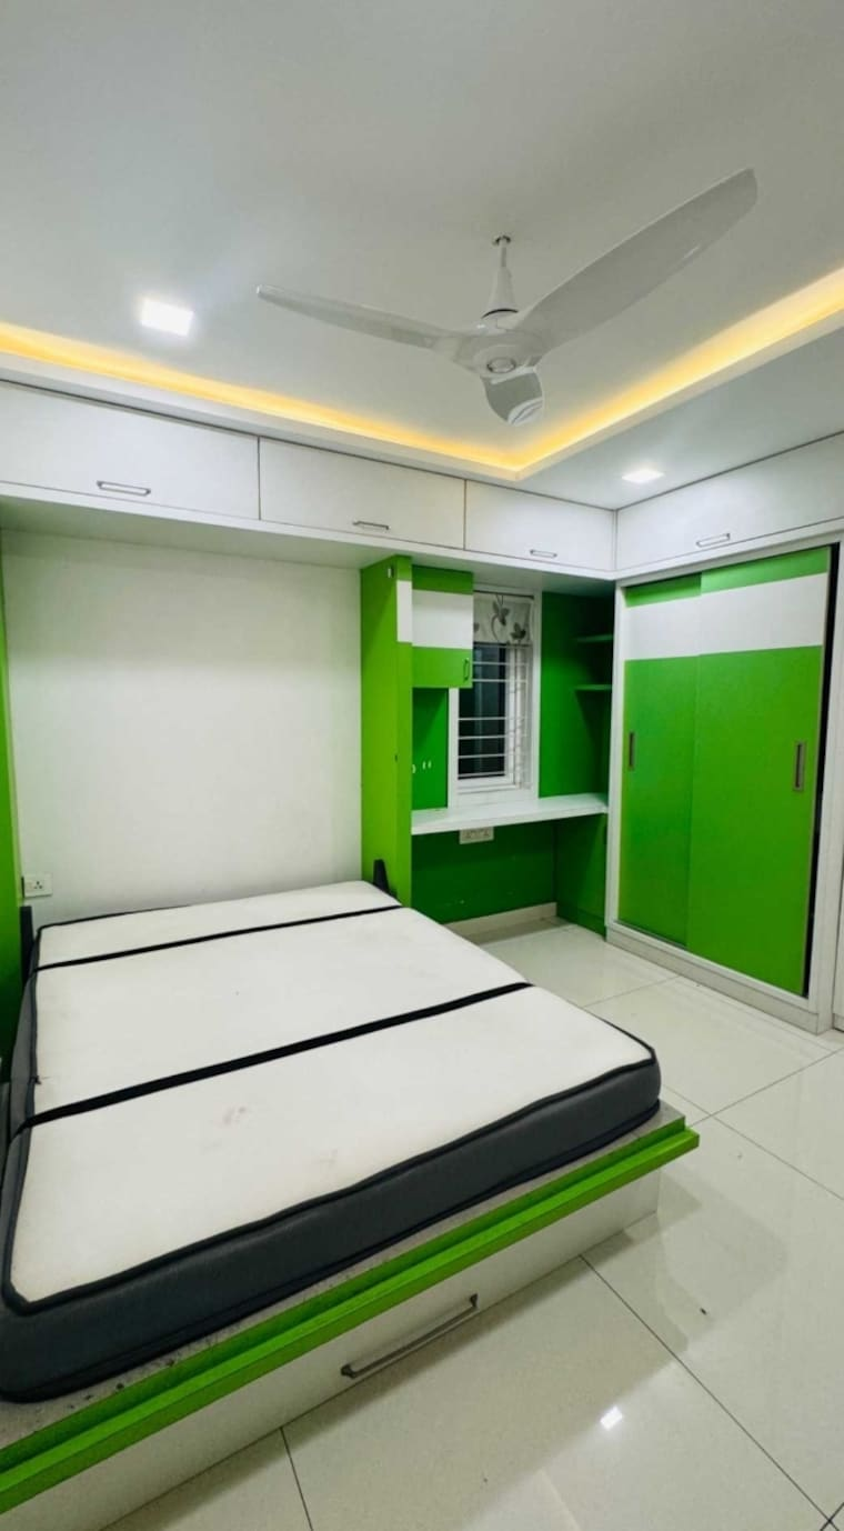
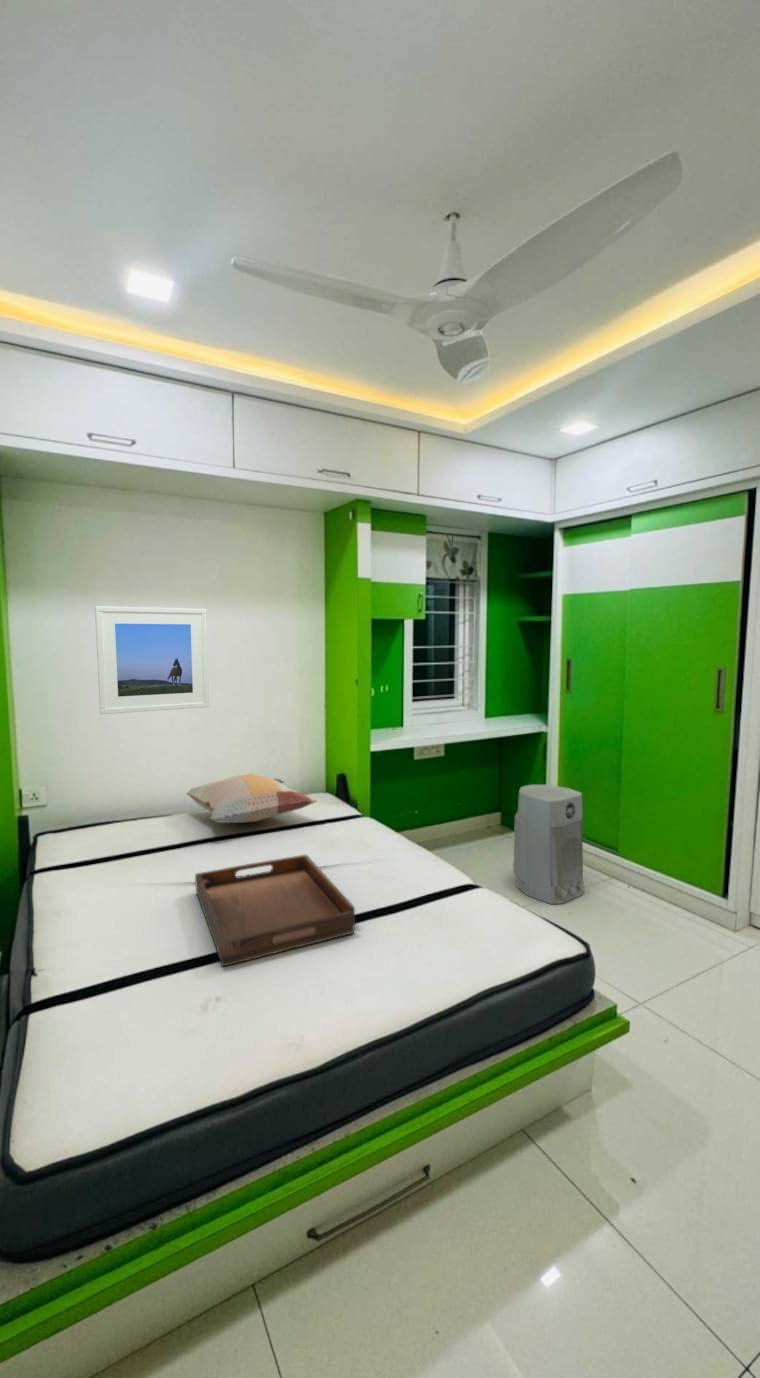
+ decorative pillow (249, 796)
+ serving tray (271, 900)
+ air purifier (547, 840)
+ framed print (155, 659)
